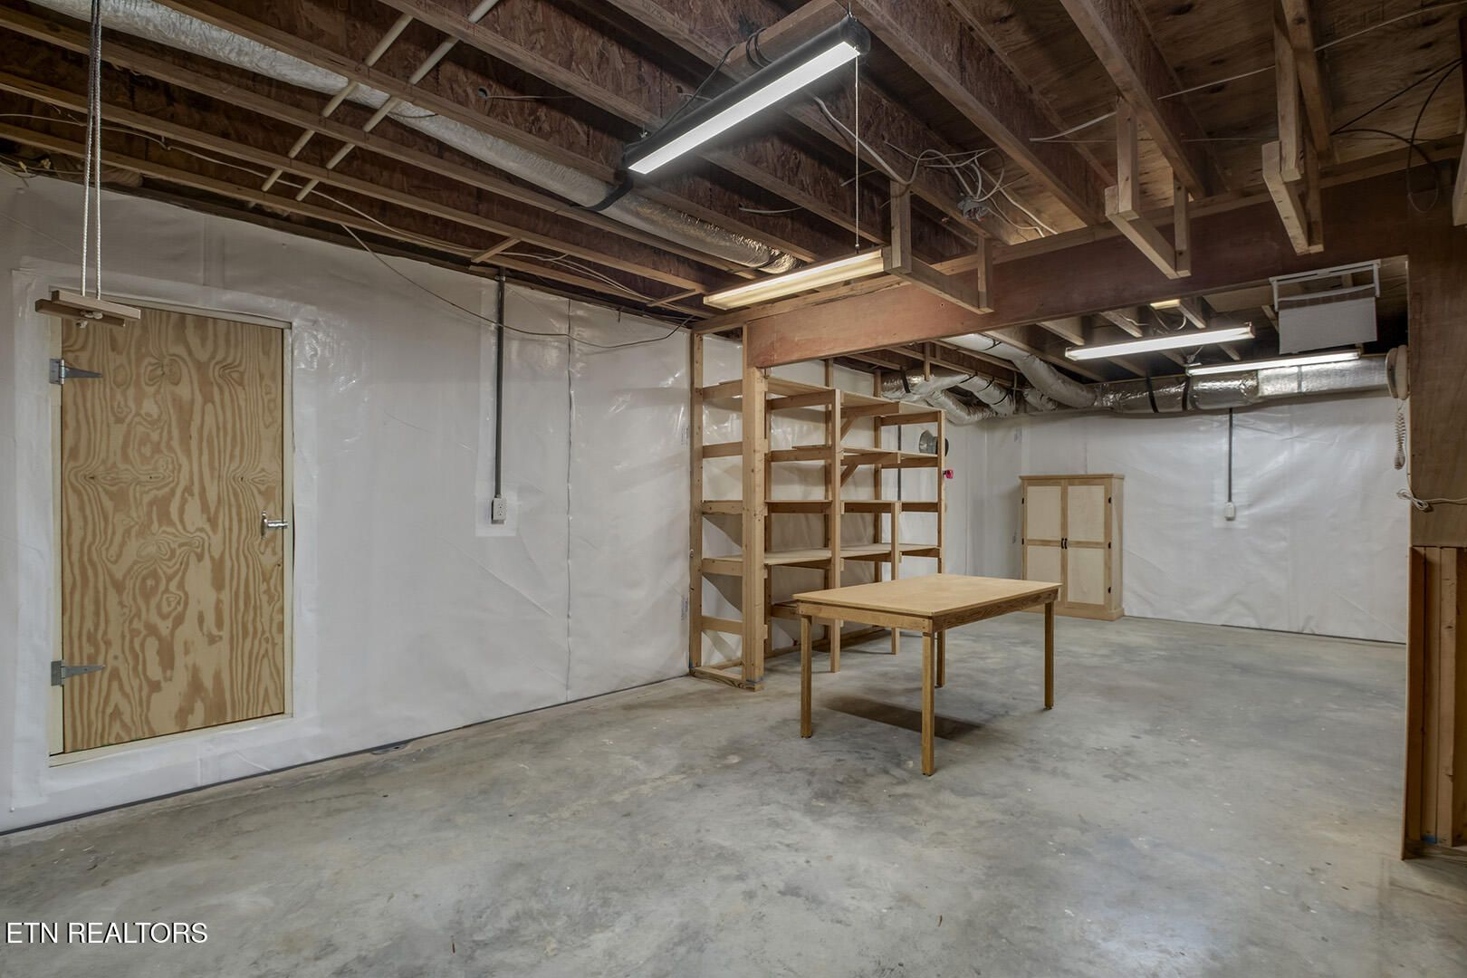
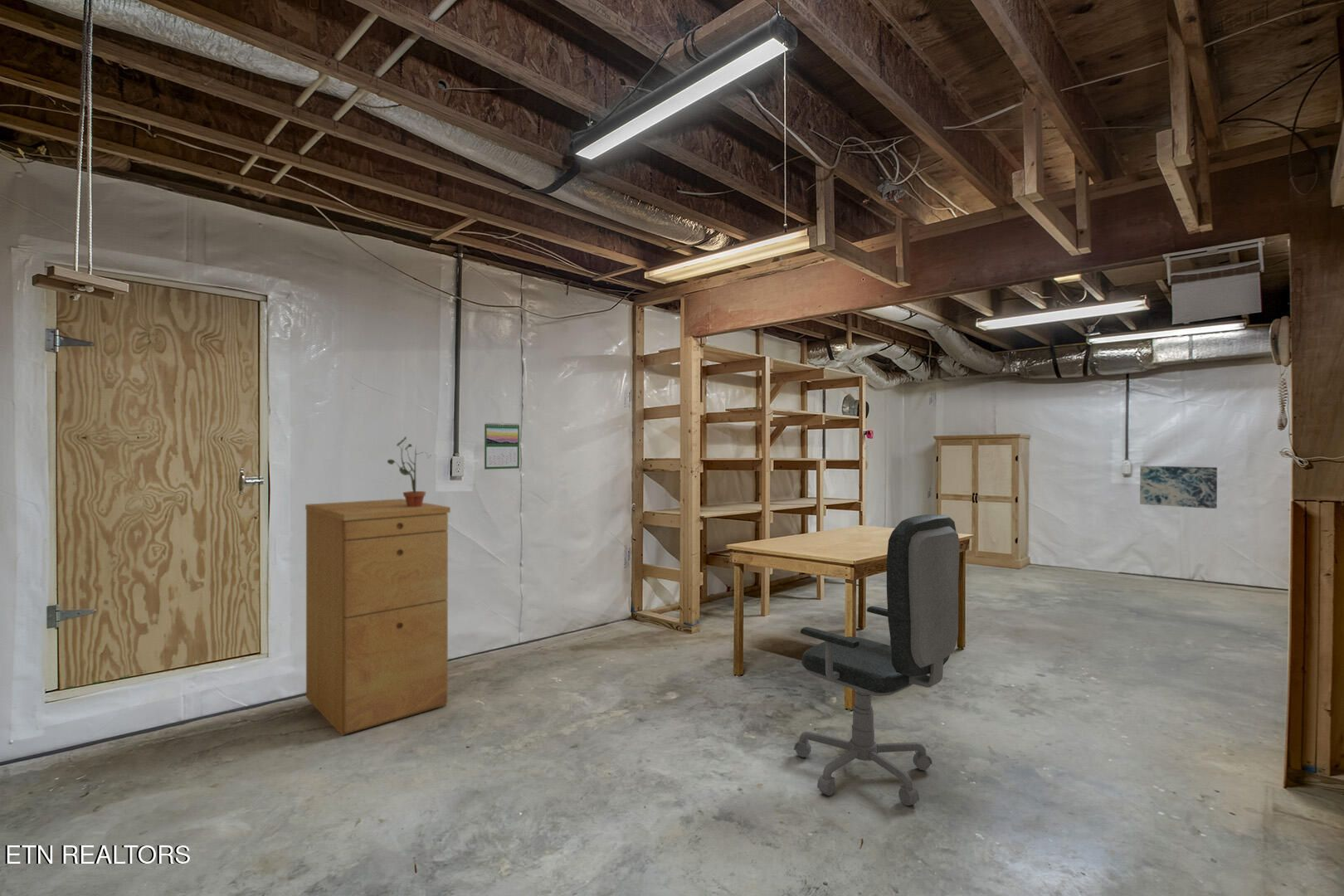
+ filing cabinet (376, 603)
+ potted plant (411, 470)
+ office chair (868, 642)
+ calendar (502, 446)
+ wall art (1177, 486)
